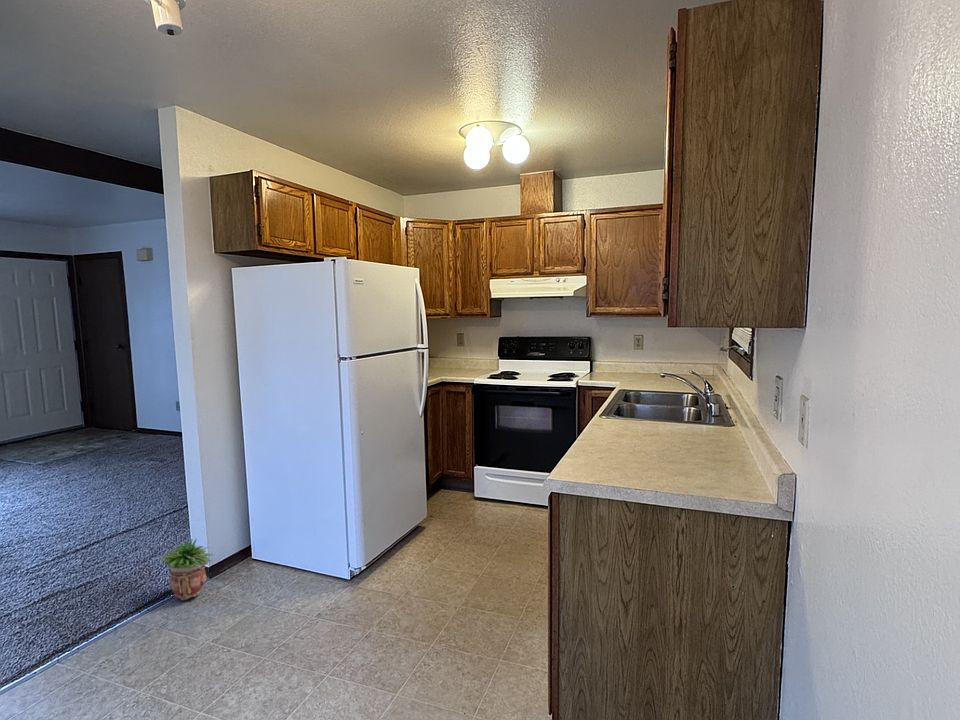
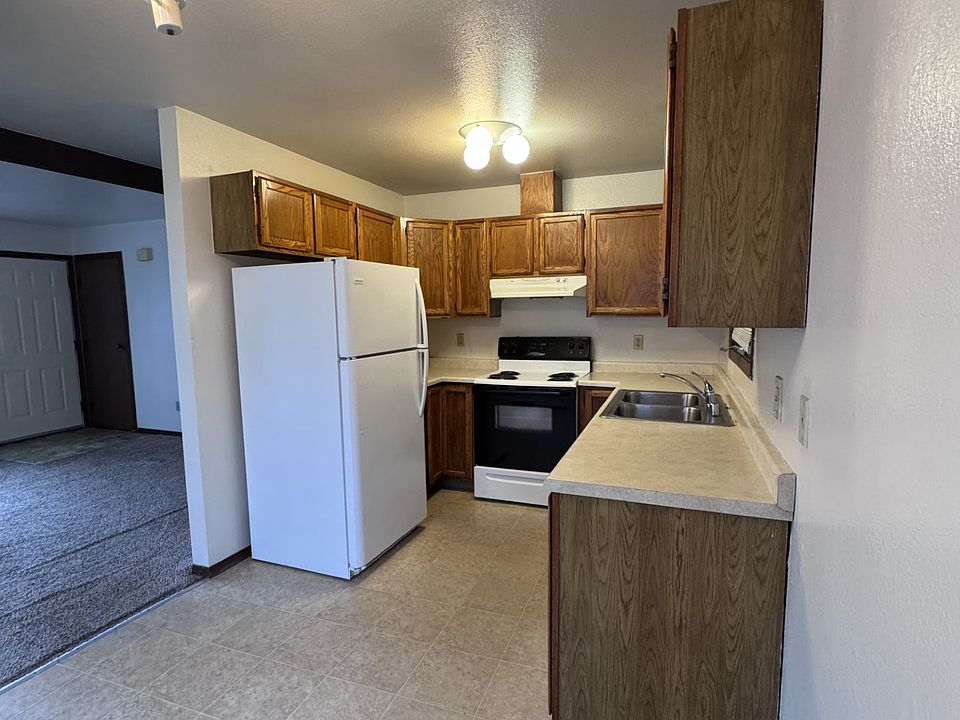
- potted plant (187, 566)
